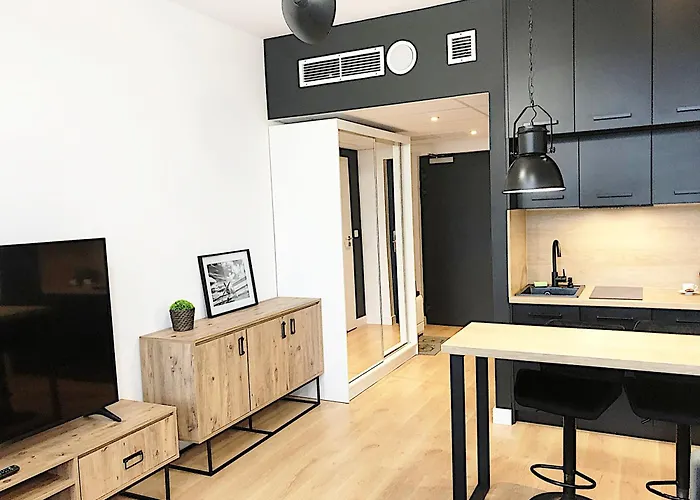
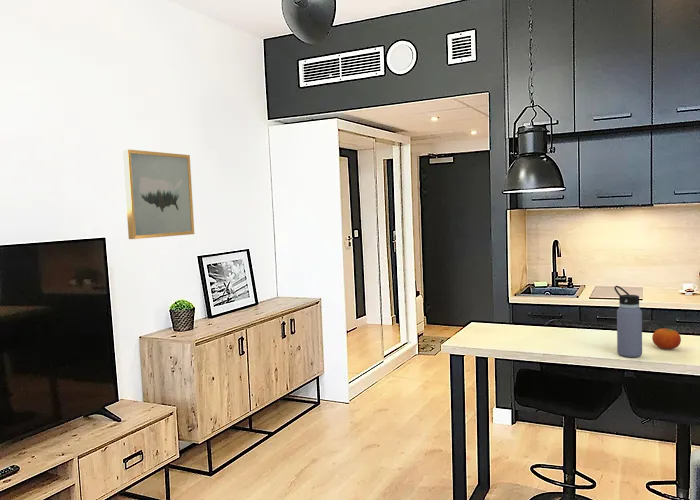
+ water bottle (628, 320)
+ fruit (666, 338)
+ wall art (160, 194)
